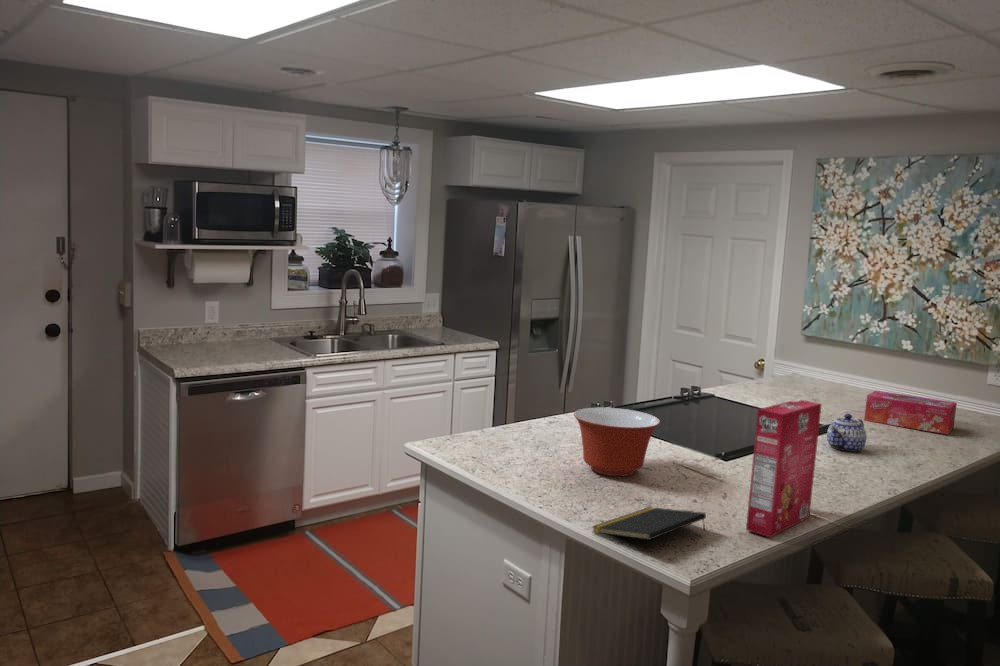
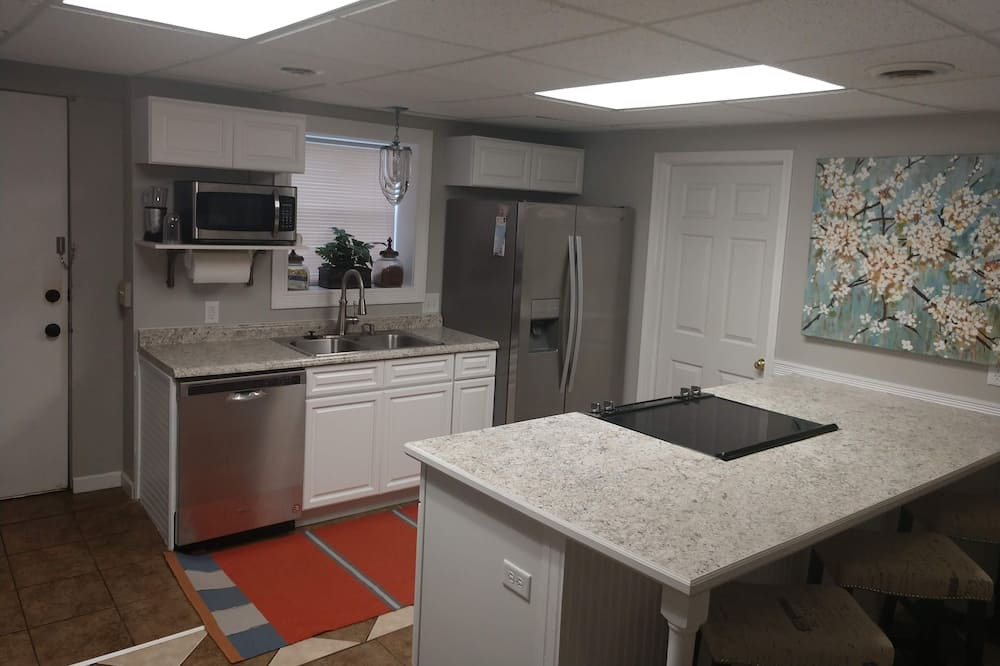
- teapot (847, 430)
- tissue box (910, 411)
- notepad (649, 522)
- cereal box (784, 465)
- mixing bowl (614, 443)
